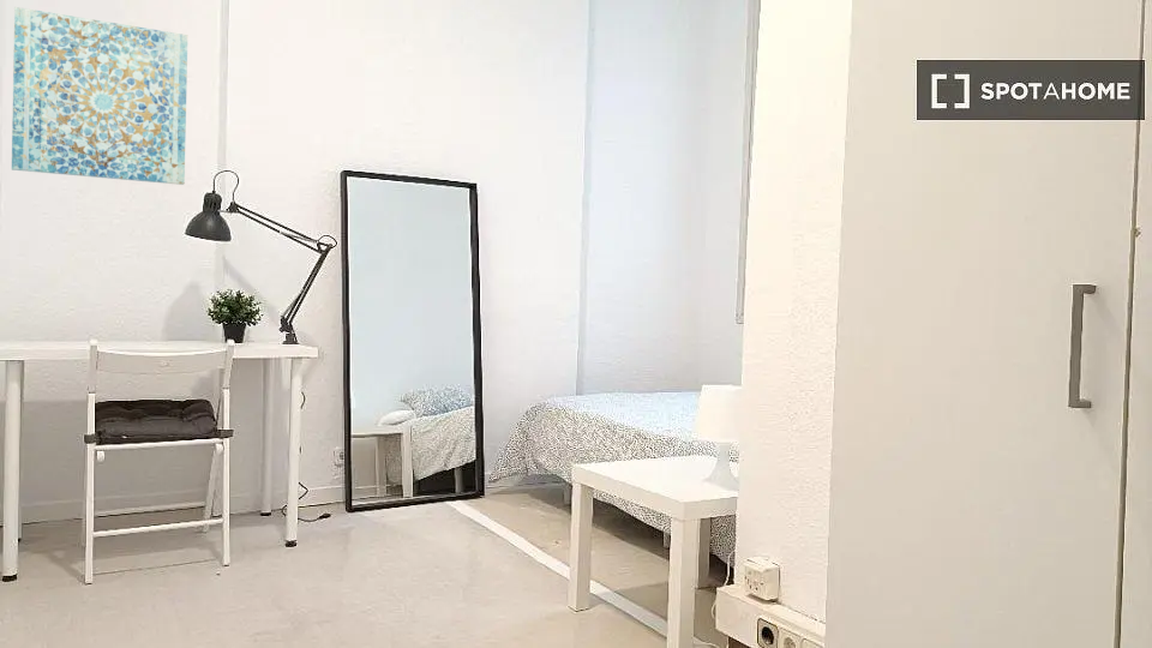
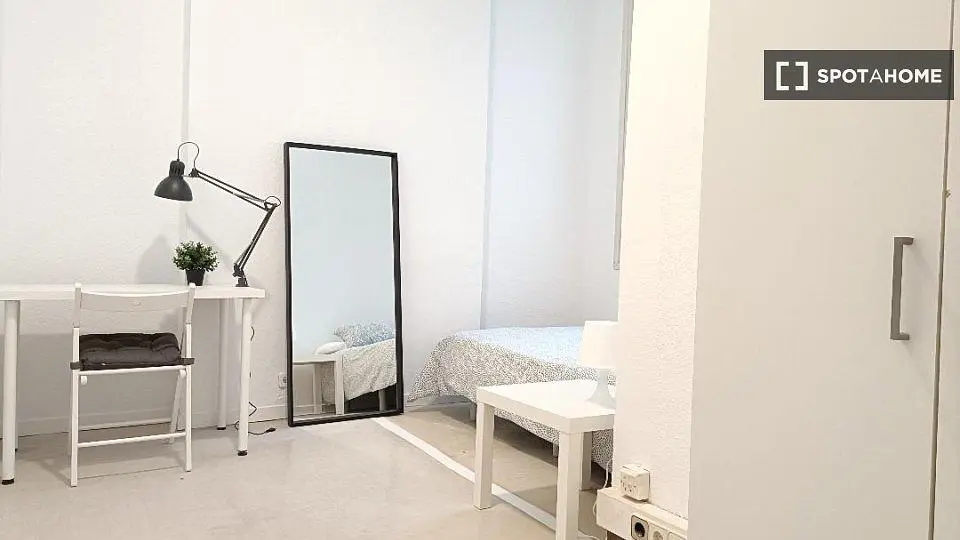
- wall art (102, 100)
